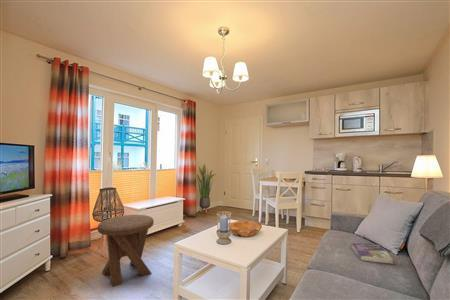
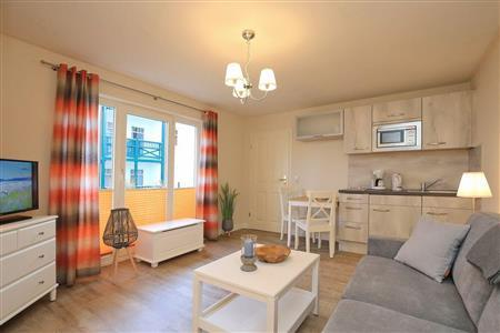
- book (370, 252)
- music stool (126, 247)
